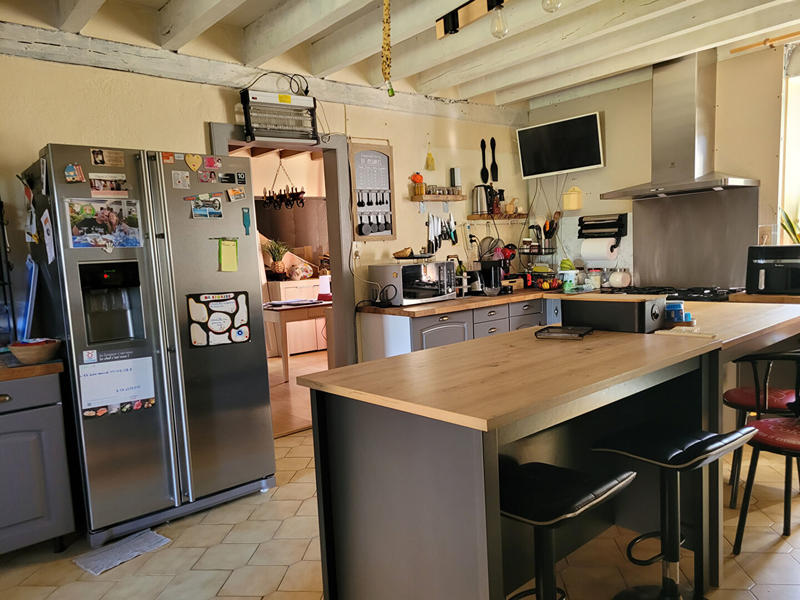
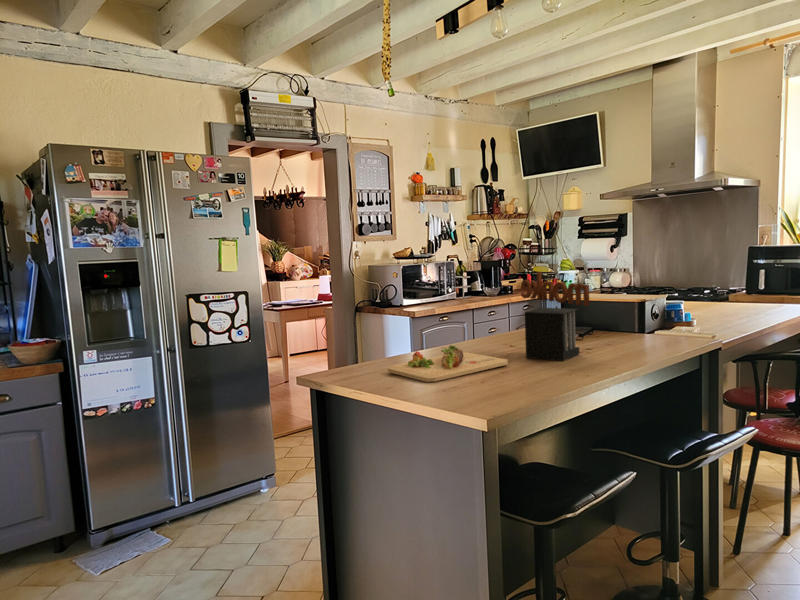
+ cutting board (447, 357)
+ knife block (552, 313)
